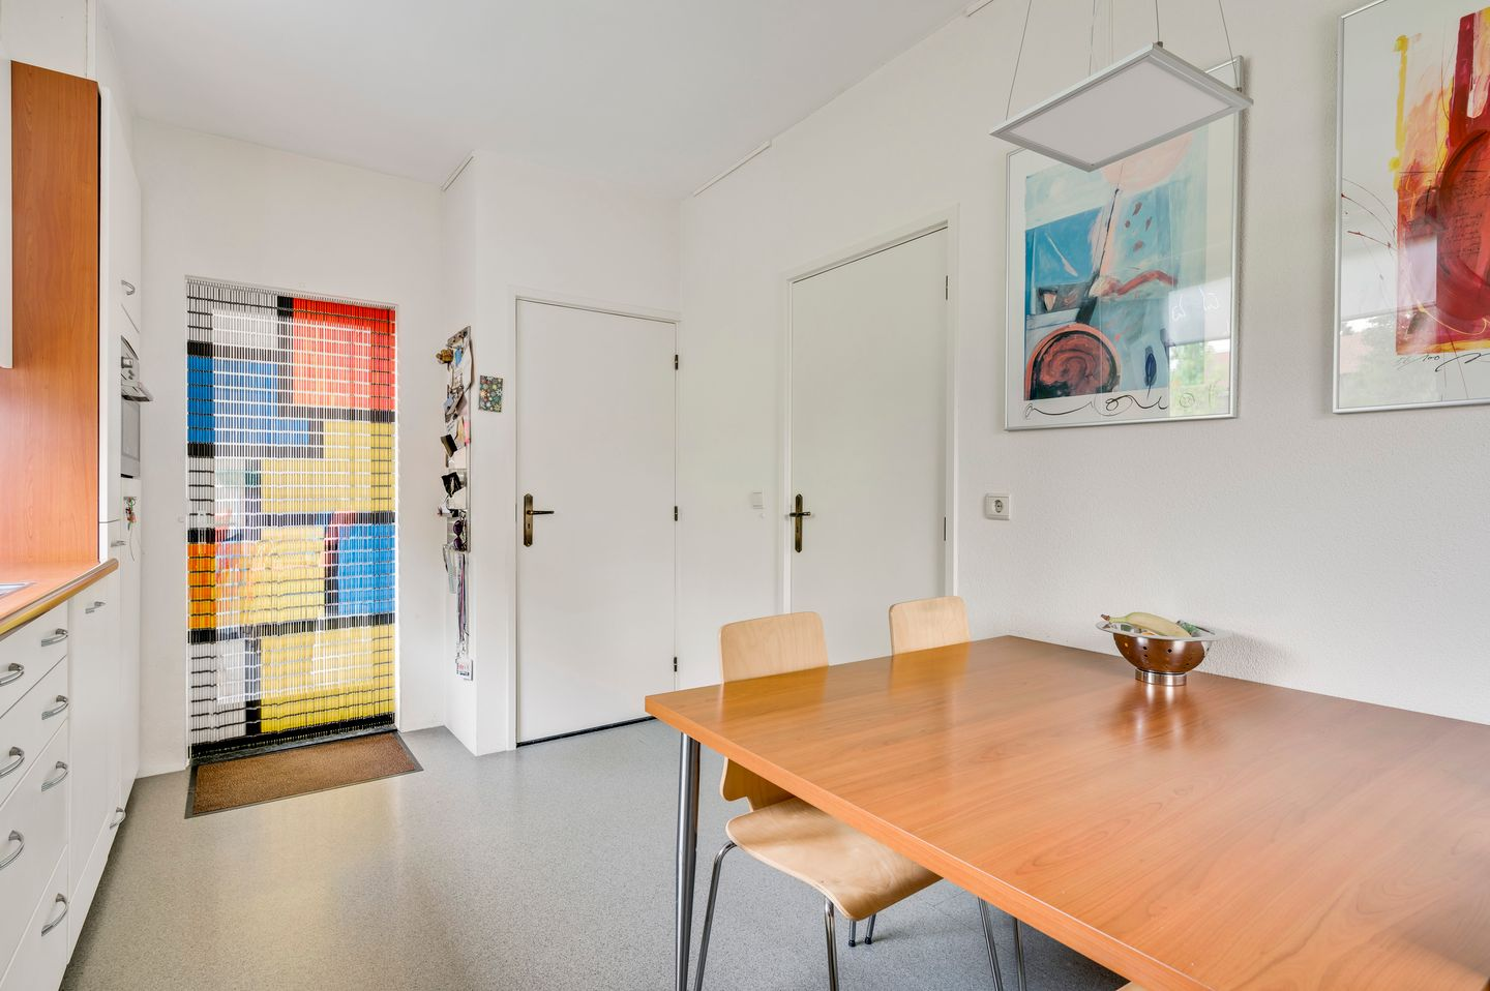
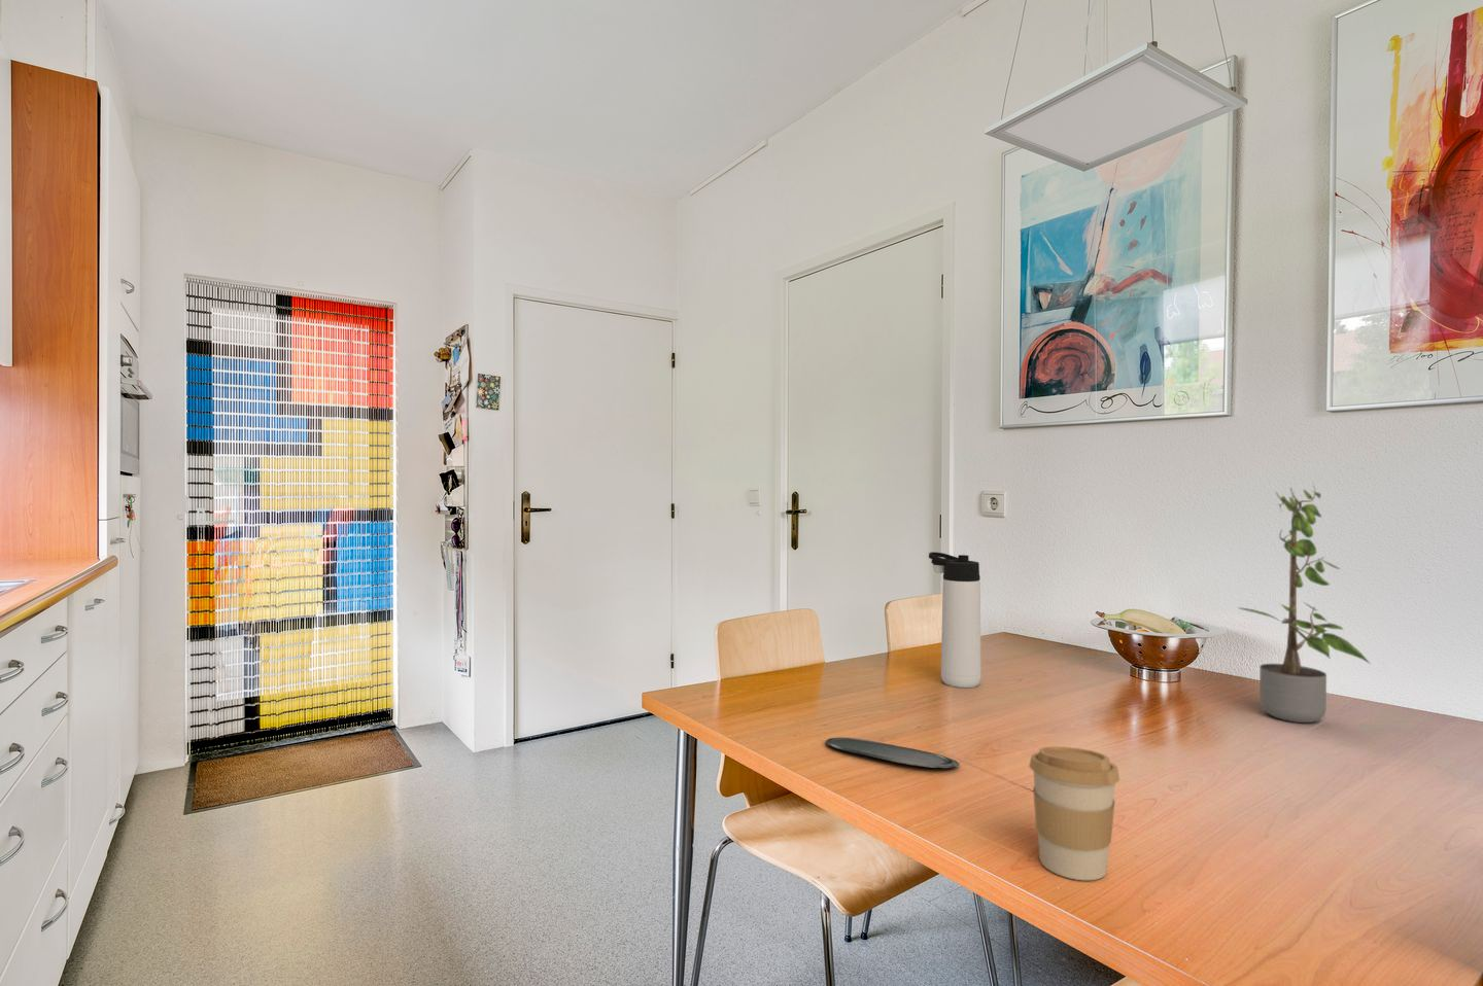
+ oval tray (888, 752)
+ thermos bottle (952, 617)
+ coffee cup (1072, 807)
+ potted plant (1309, 605)
